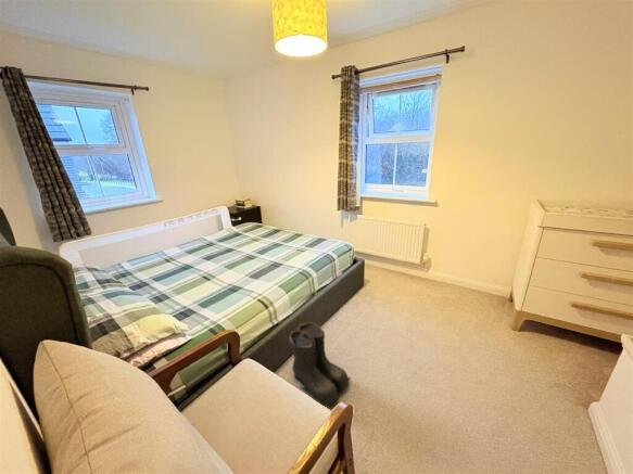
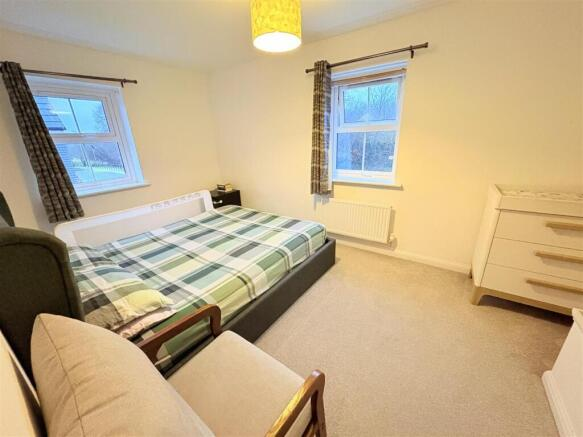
- boots (318, 360)
